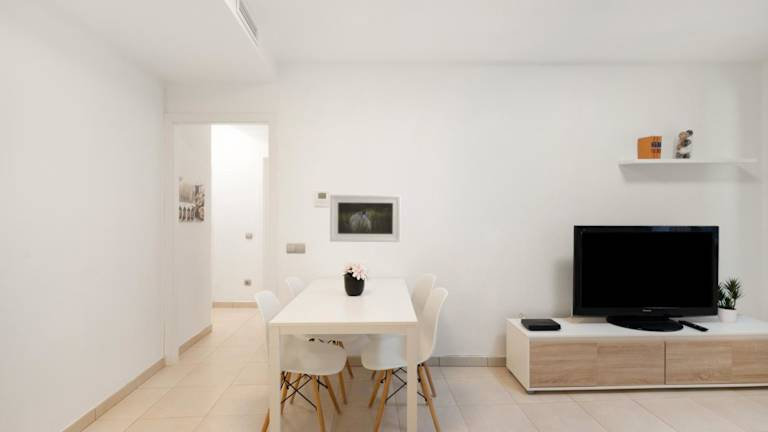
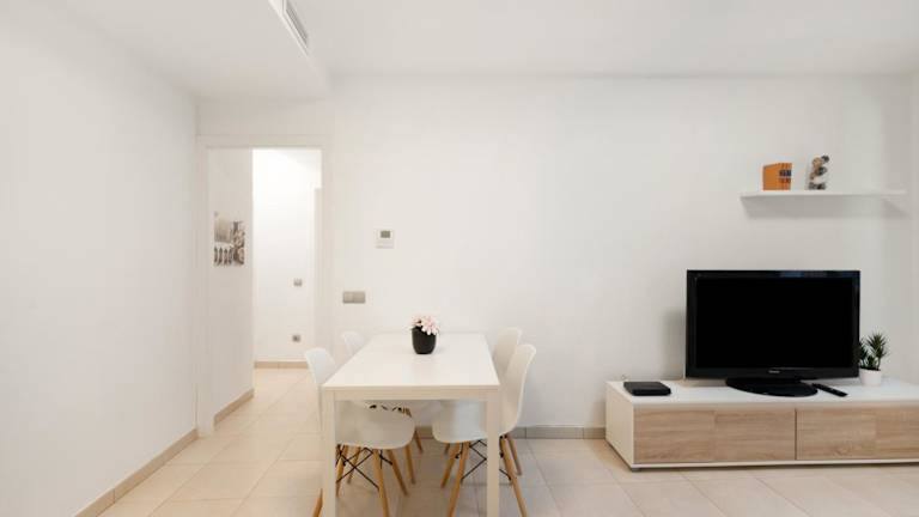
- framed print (365, 218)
